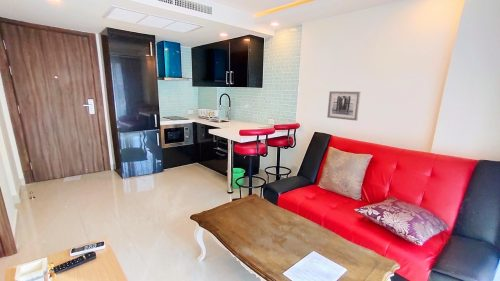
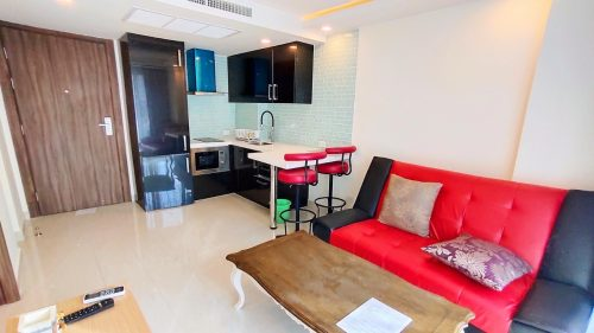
- wall art (342, 105)
